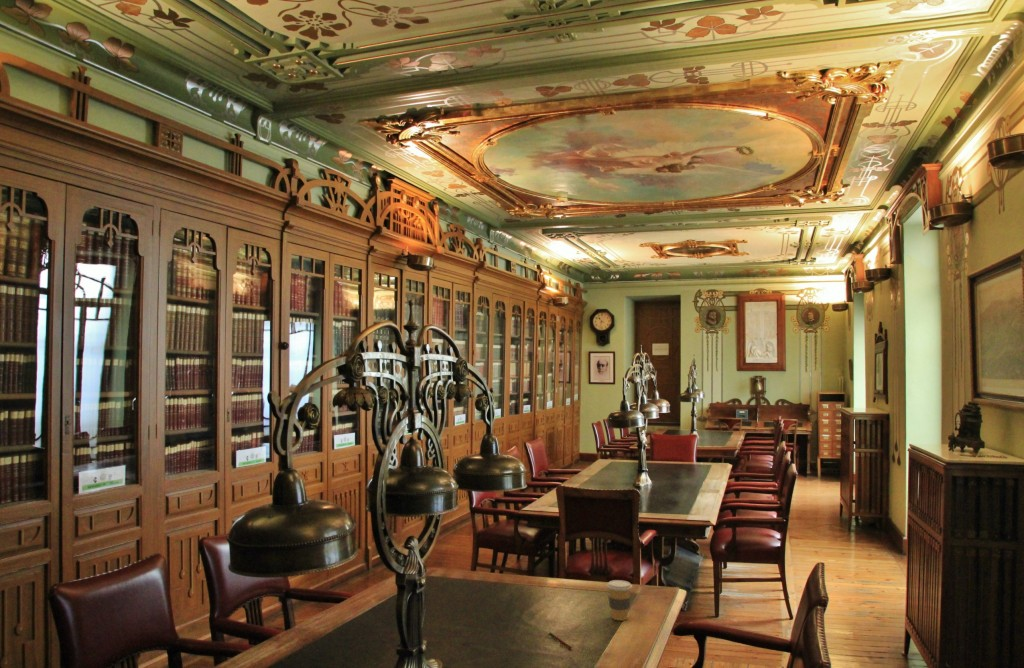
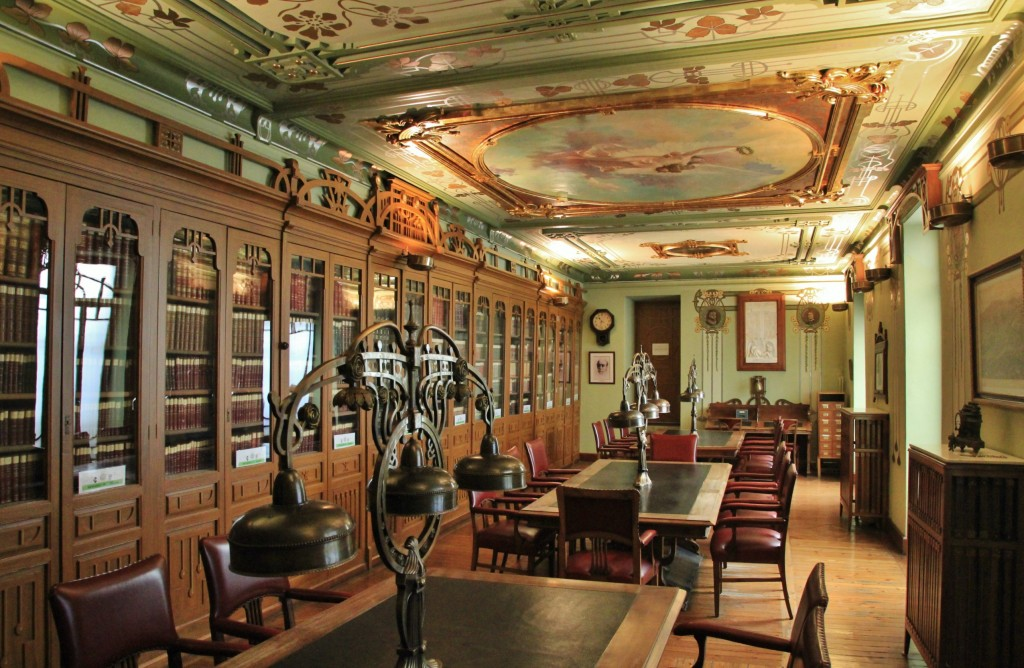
- coffee cup (619, 600)
- pen (559, 640)
